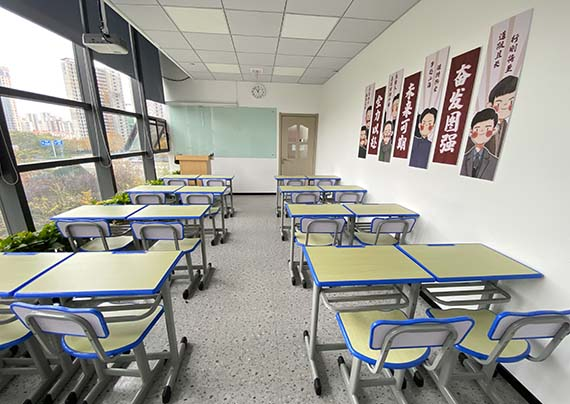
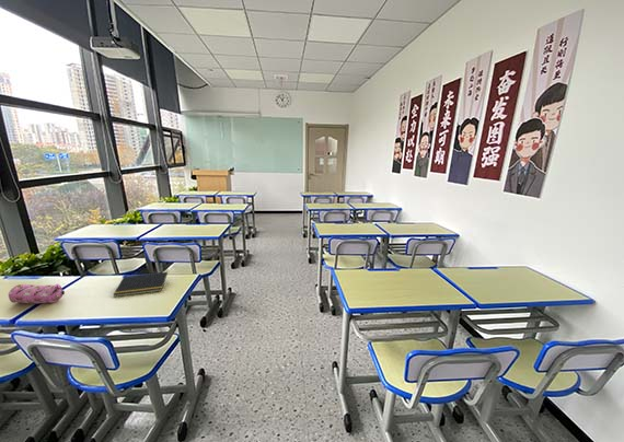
+ notepad (141, 283)
+ pencil case (36, 293)
